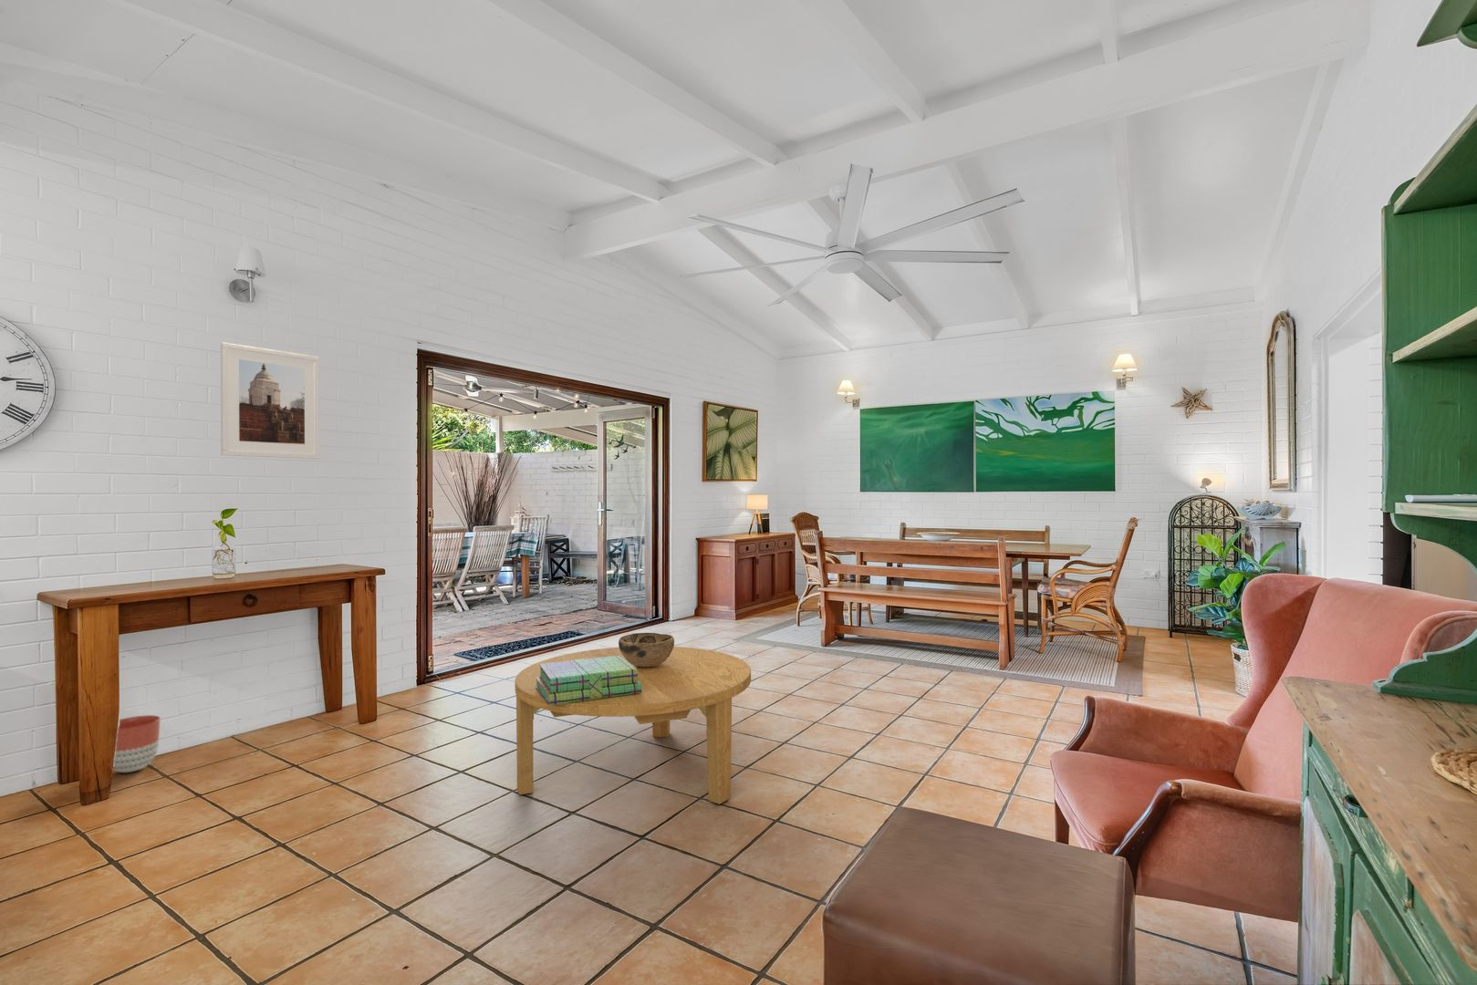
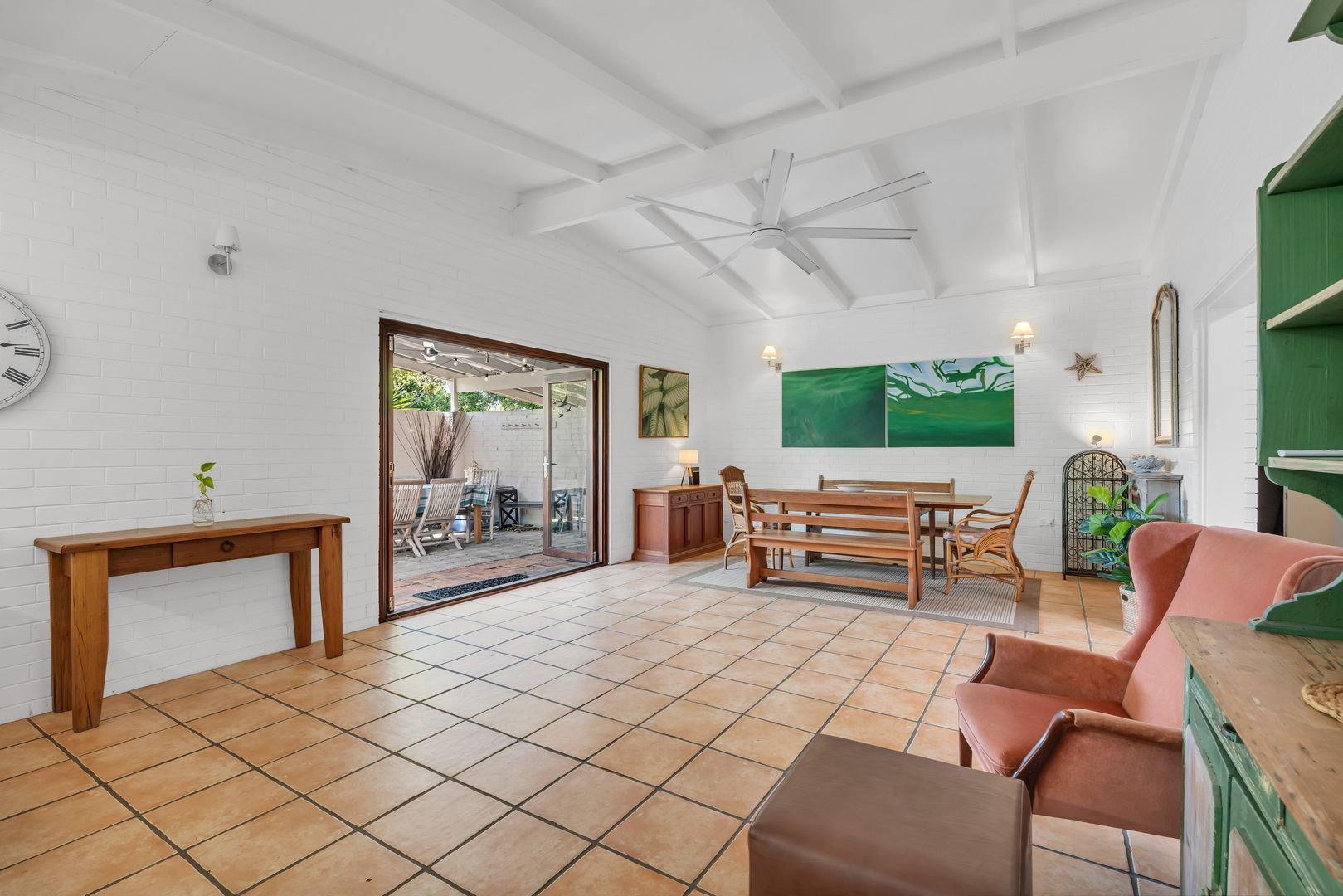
- decorative bowl (646, 651)
- planter (131, 746)
- coffee table (637, 720)
- stack of books (587, 677)
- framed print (272, 403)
